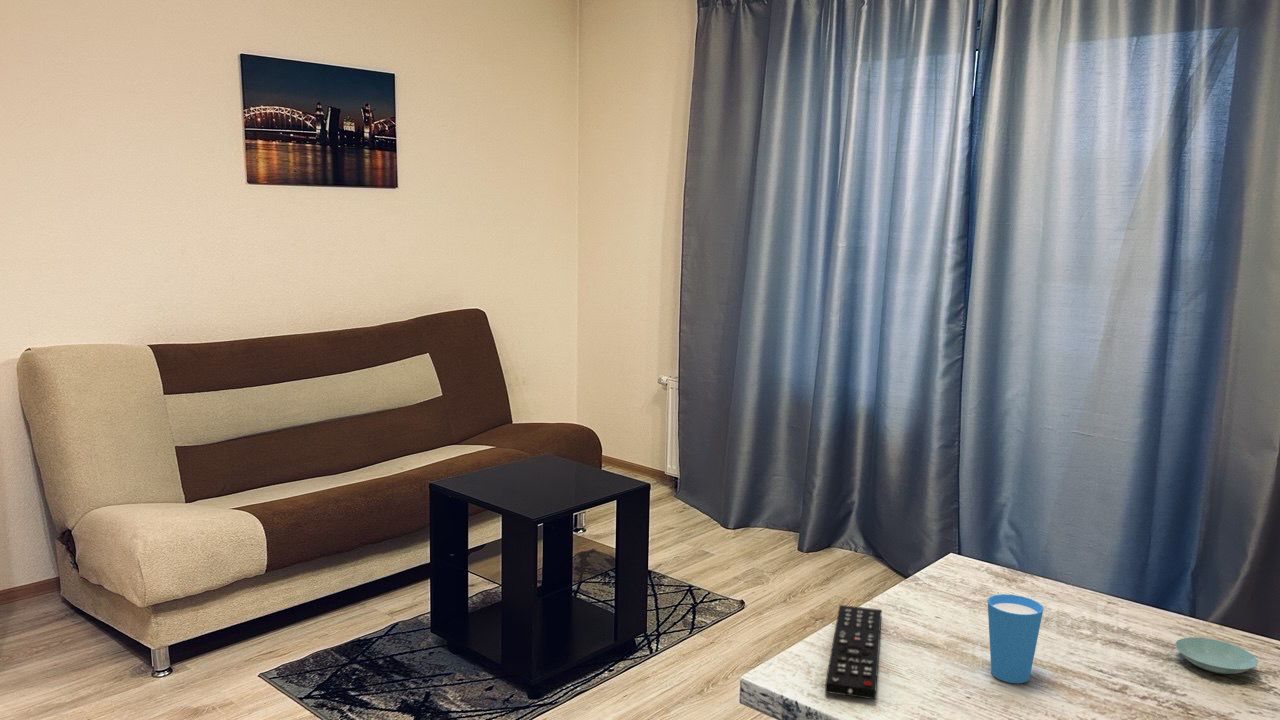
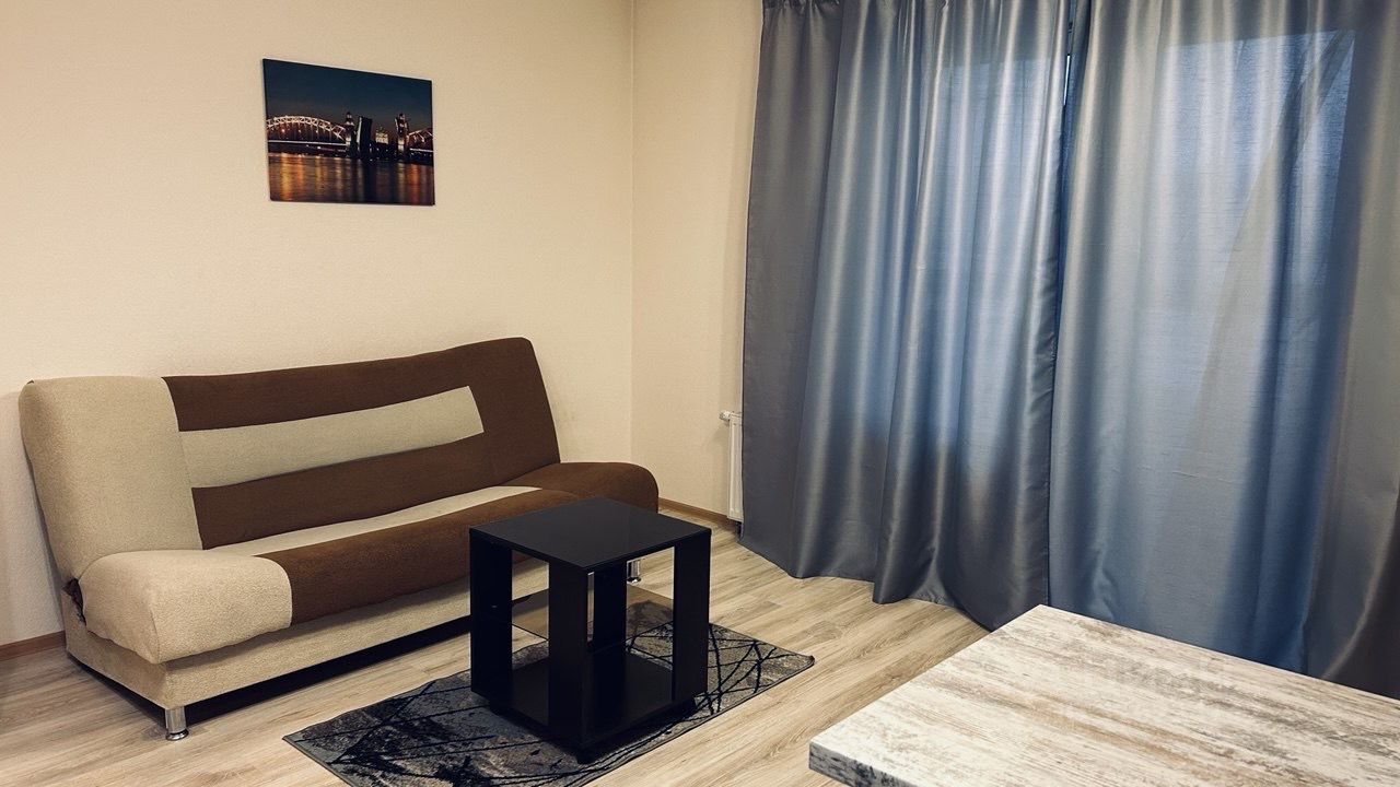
- saucer (1215, 658)
- remote control (855, 646)
- cup (1012, 639)
